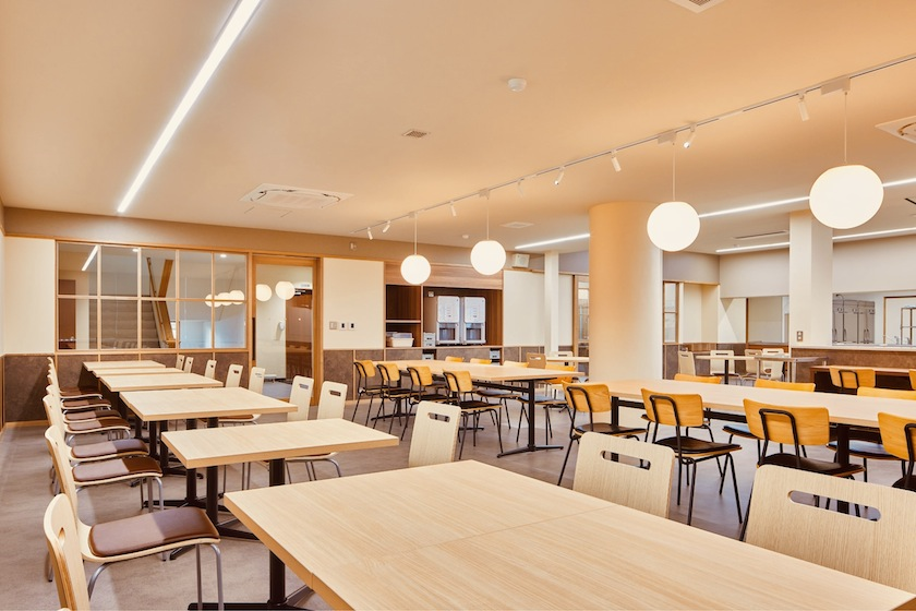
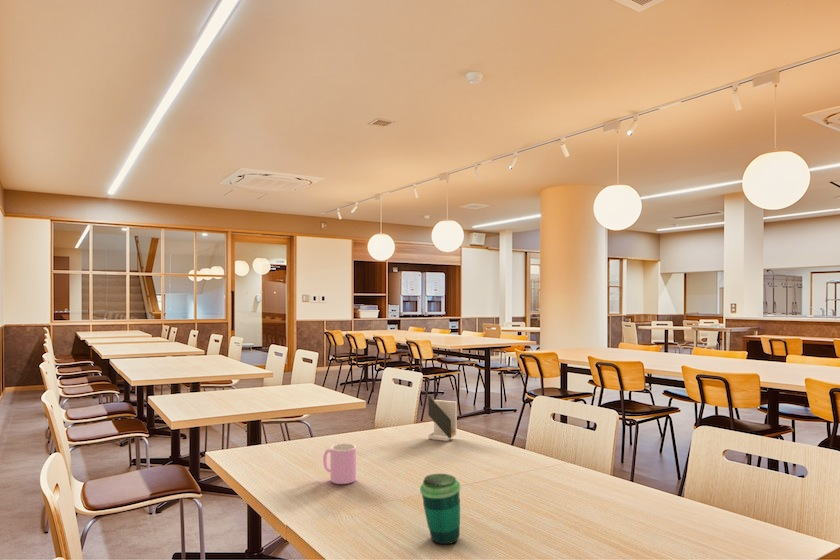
+ napkin holder (442, 416)
+ cup (440, 509)
+ cup (338, 462)
